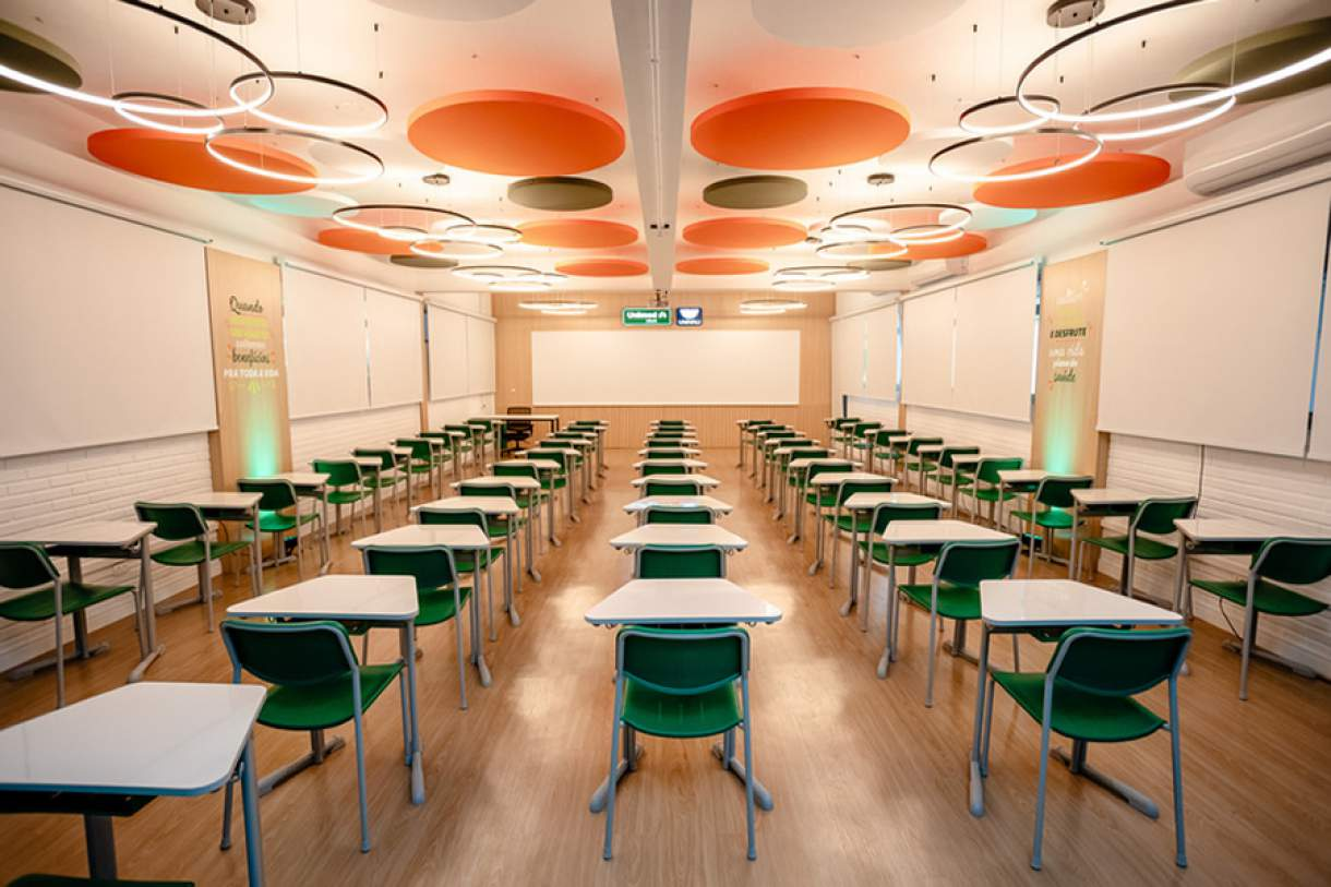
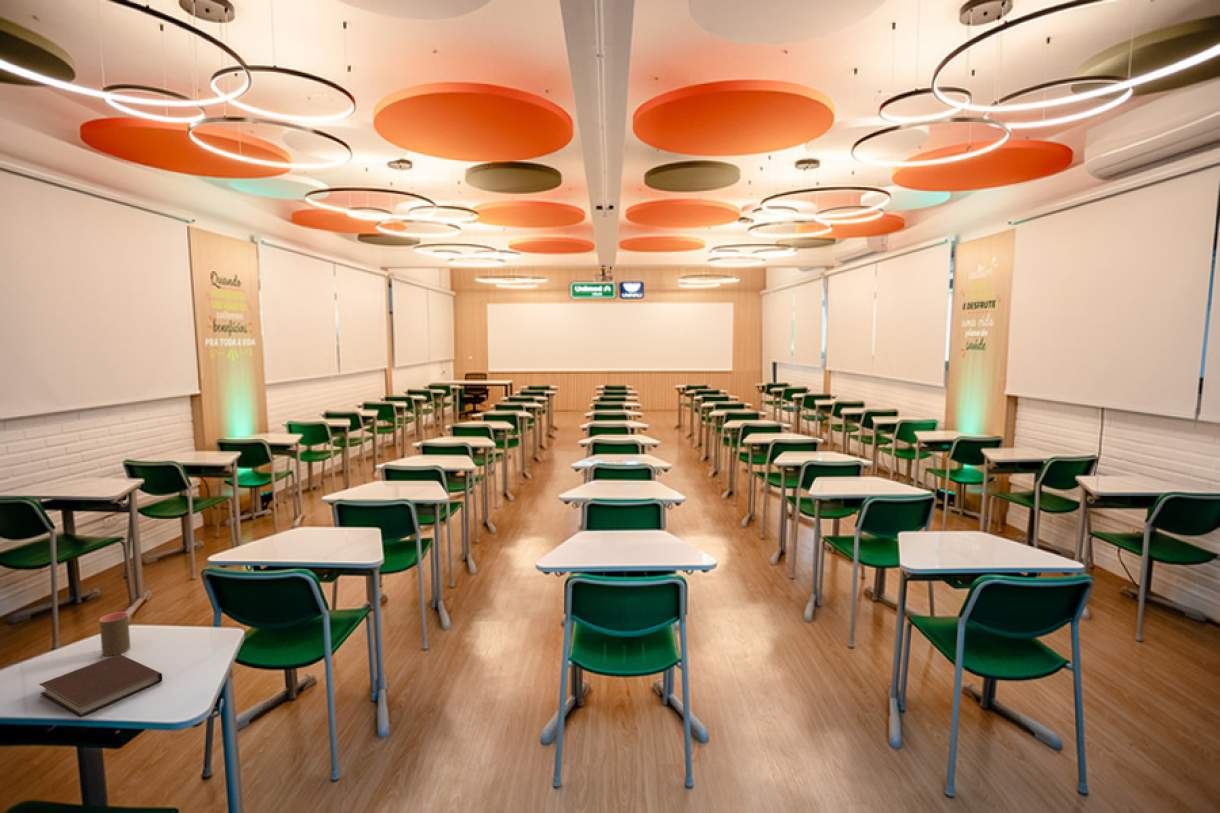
+ notebook (102, 682)
+ cup (115, 633)
